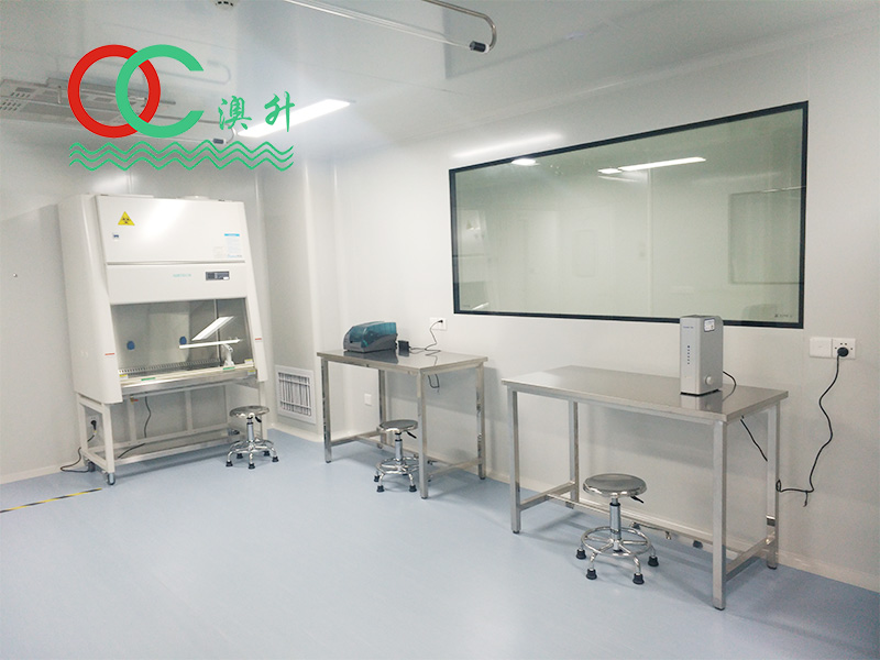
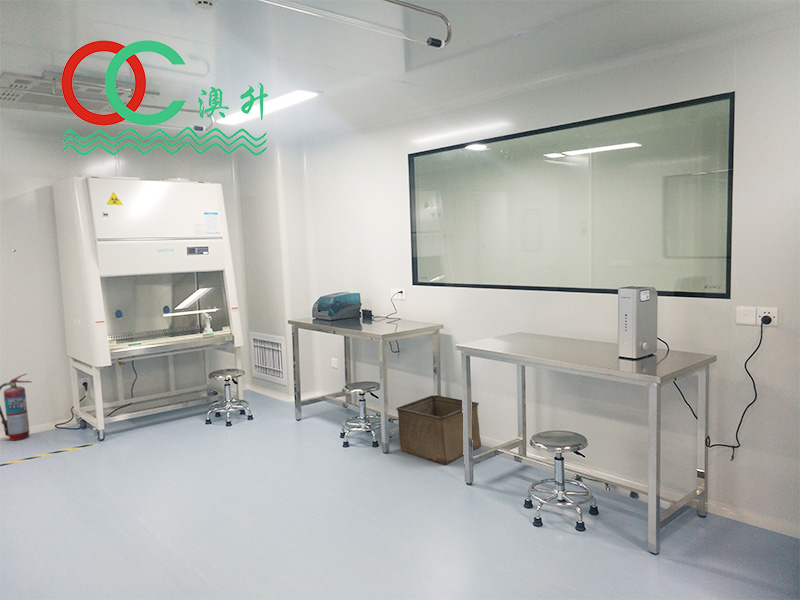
+ fire extinguisher (15, 406)
+ storage bin (439, 427)
